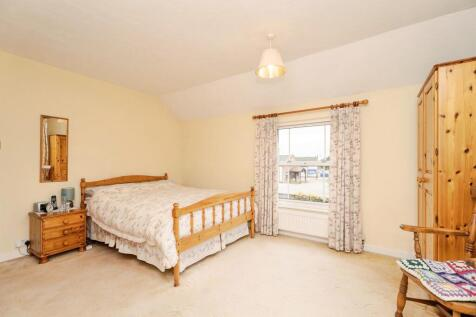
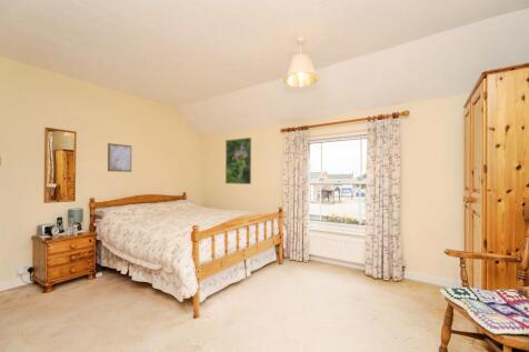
+ wall art (120, 158)
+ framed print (238, 161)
